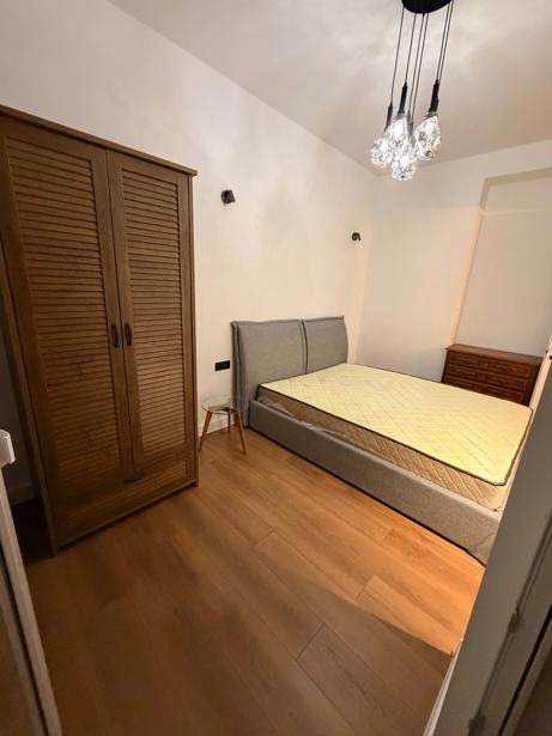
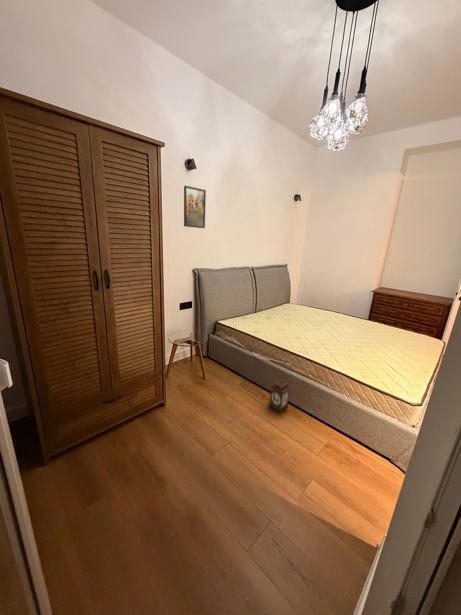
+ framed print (194, 208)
+ lantern (280, 390)
